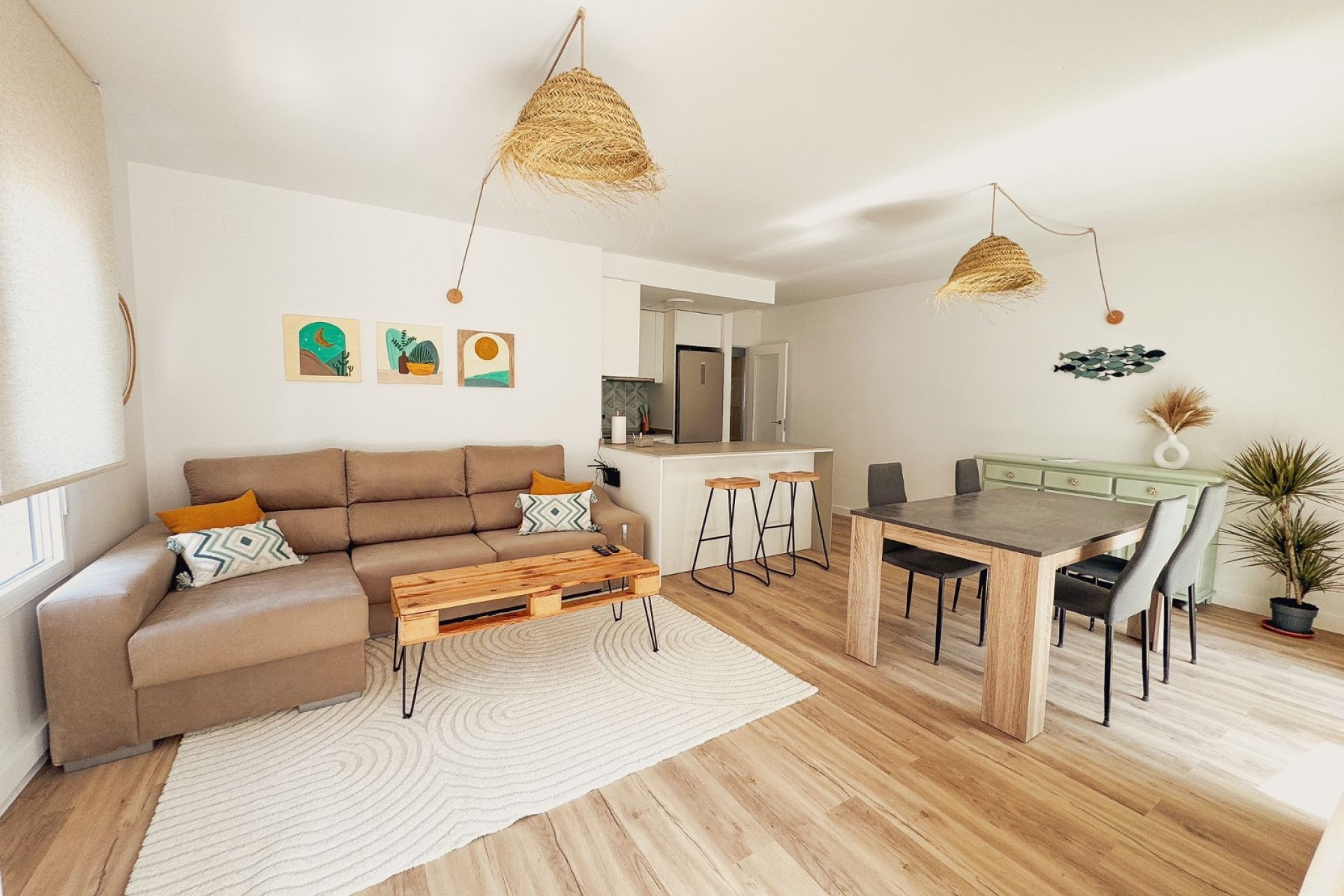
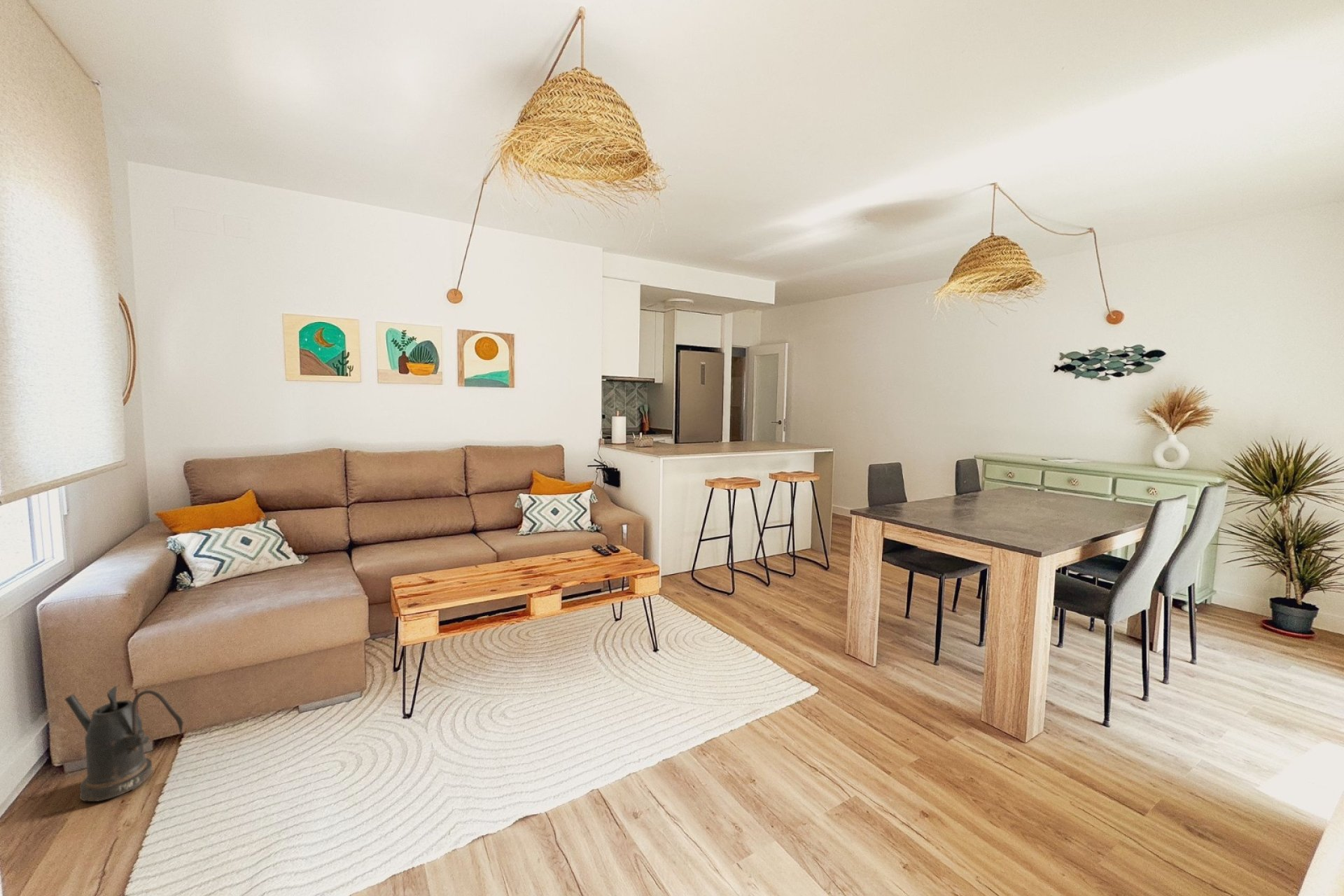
+ watering can (126, 738)
